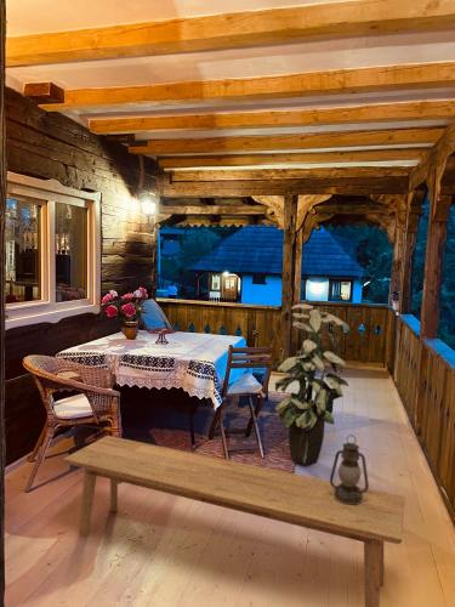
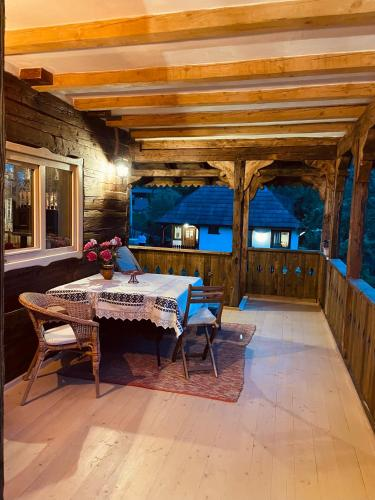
- indoor plant (307, 381)
- bench (222, 506)
- lantern (349, 466)
